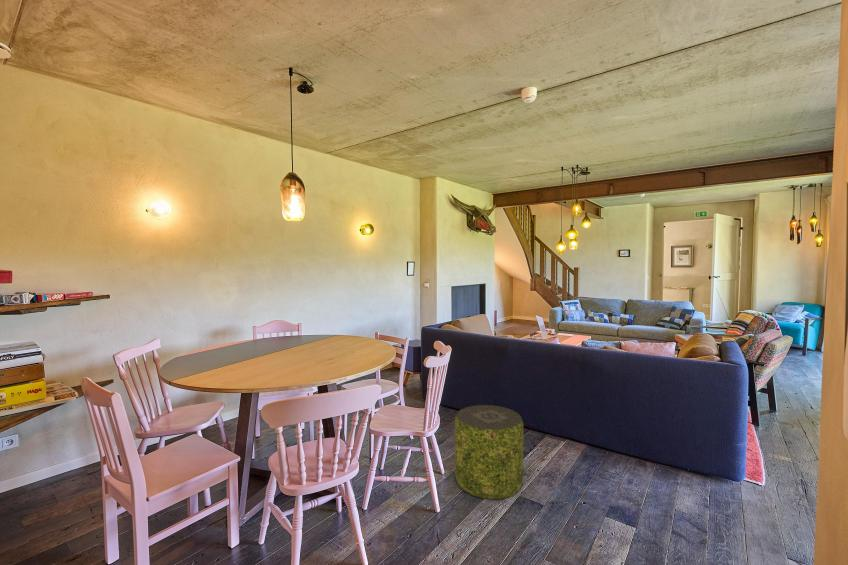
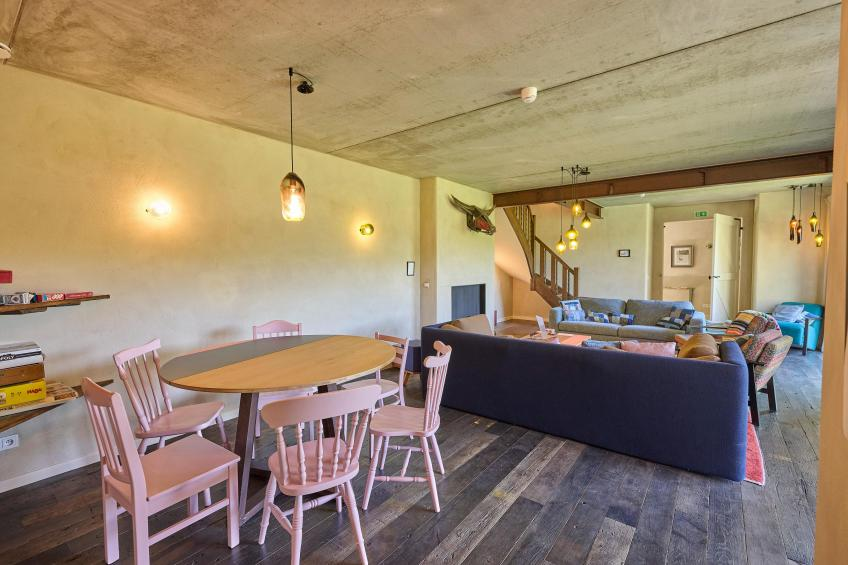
- pouf (488, 448)
